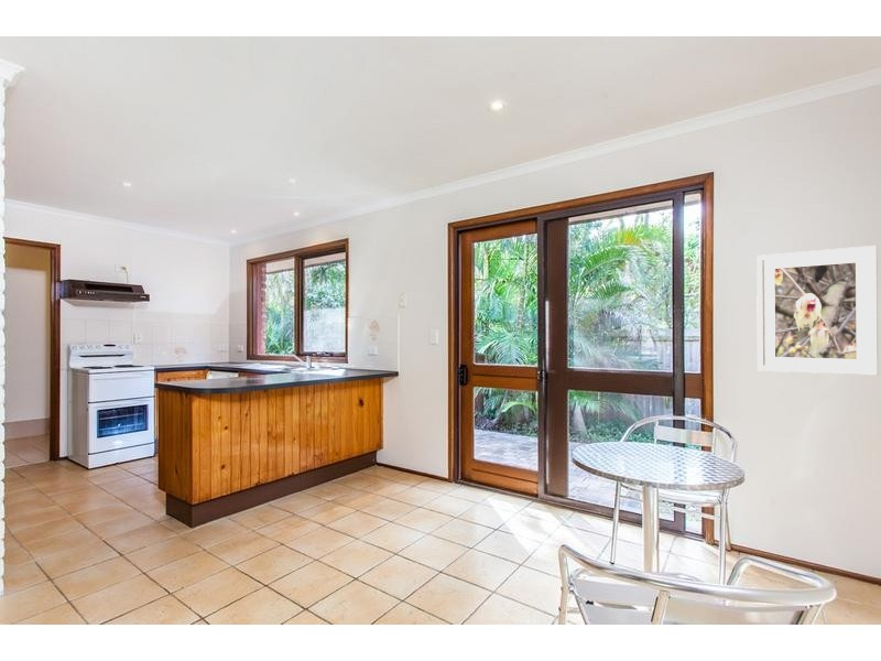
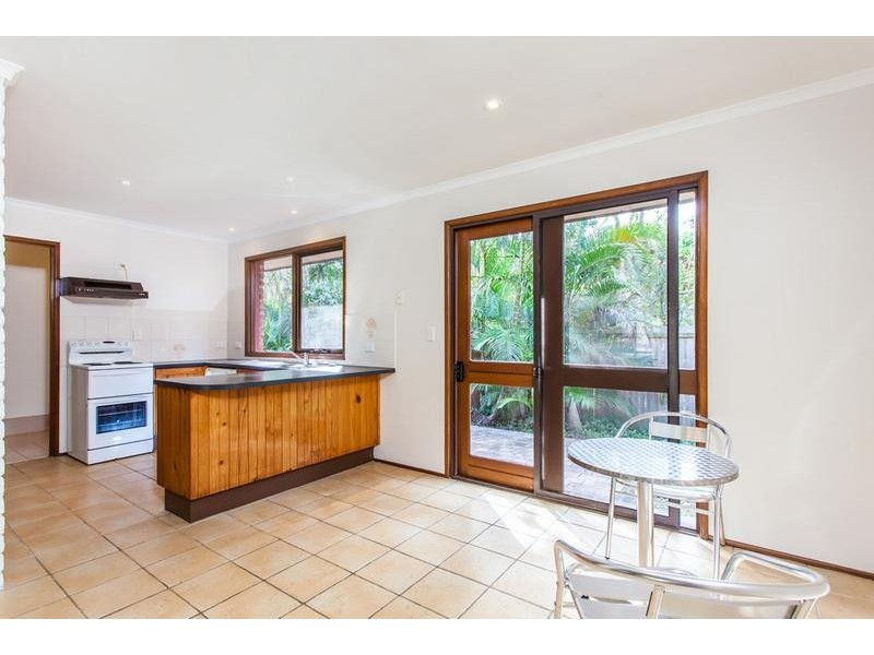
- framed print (813, 312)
